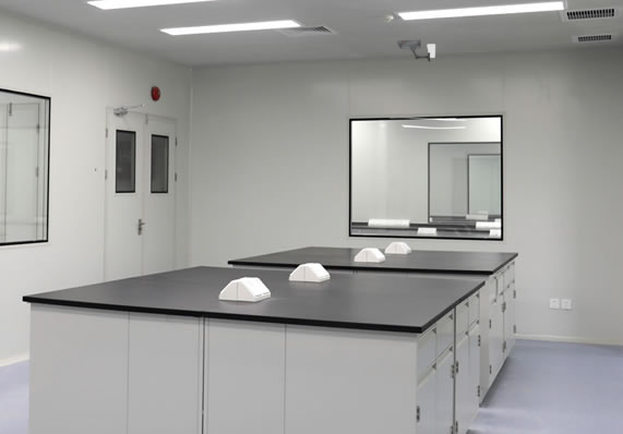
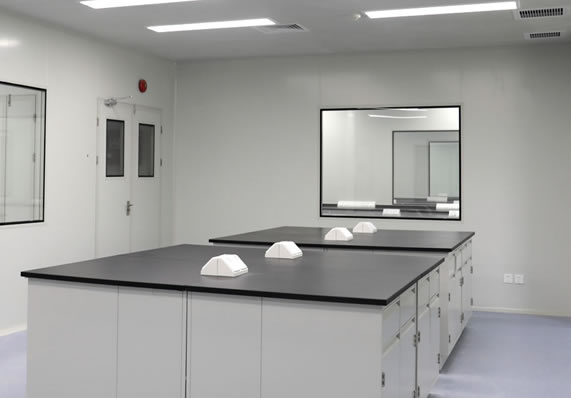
- security camera (415, 52)
